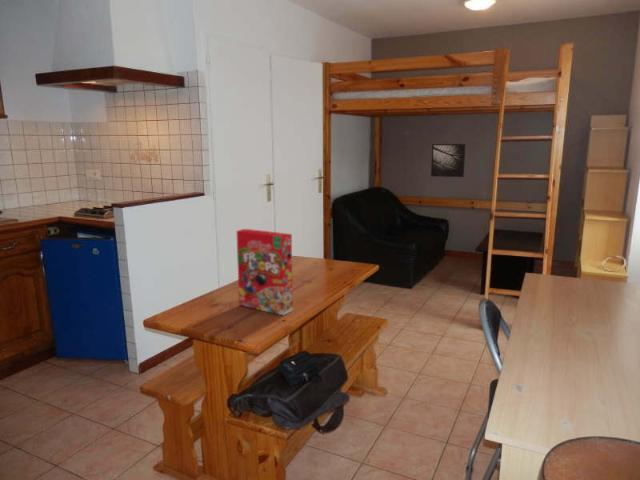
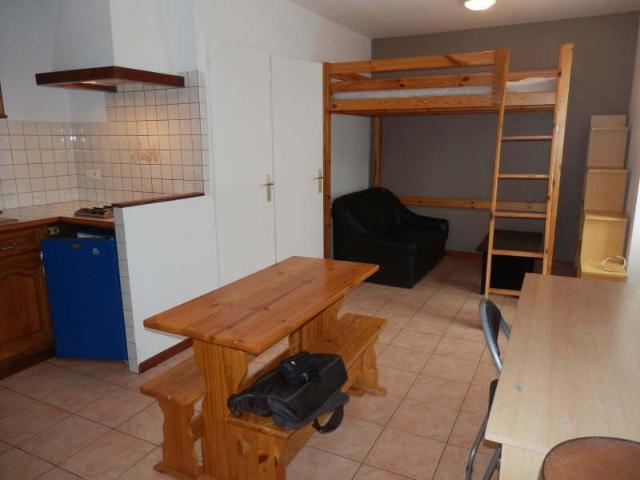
- cereal box (264, 270)
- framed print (447, 160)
